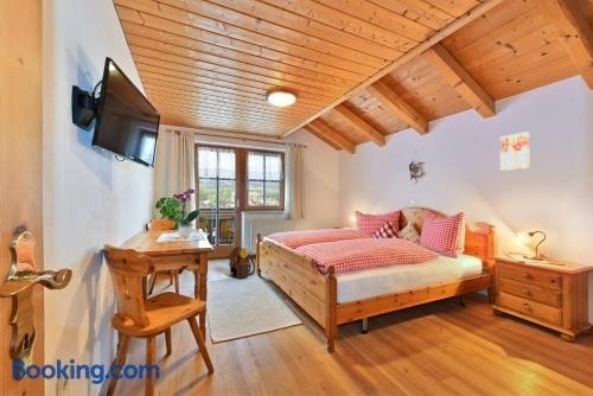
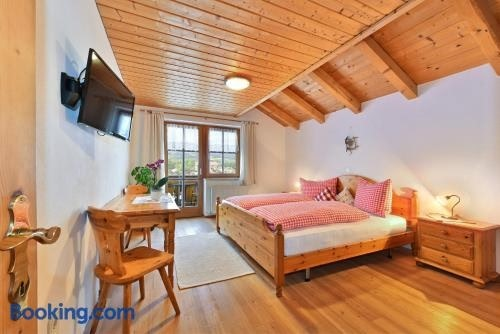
- backpack (242, 261)
- wall art (514, 152)
